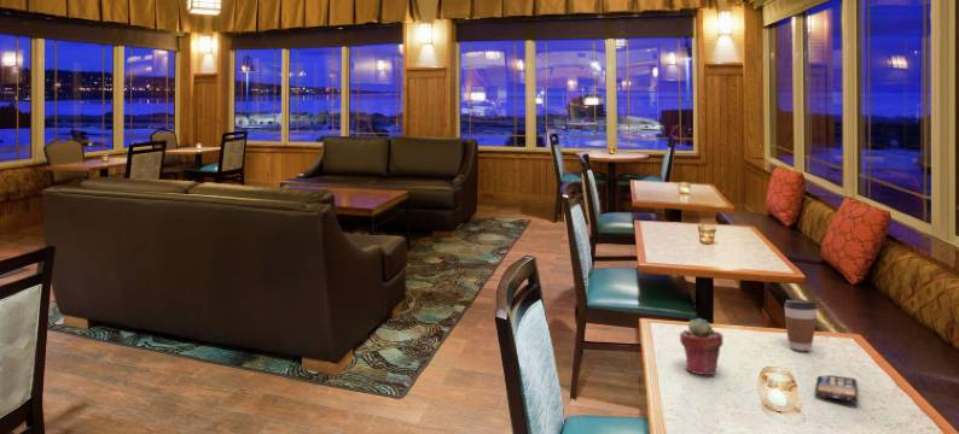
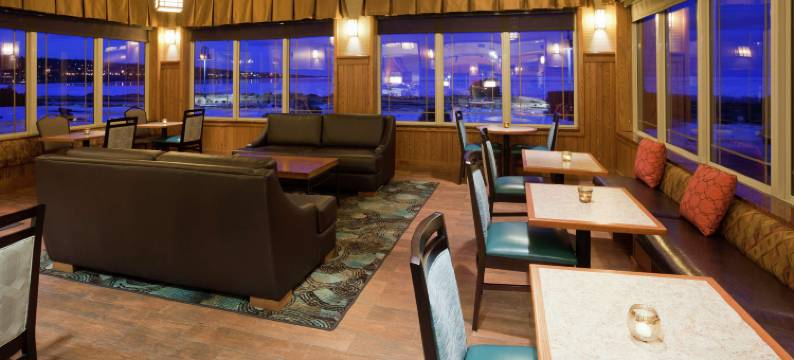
- potted succulent (701, 344)
- smartphone (836, 386)
- coffee cup (800, 324)
